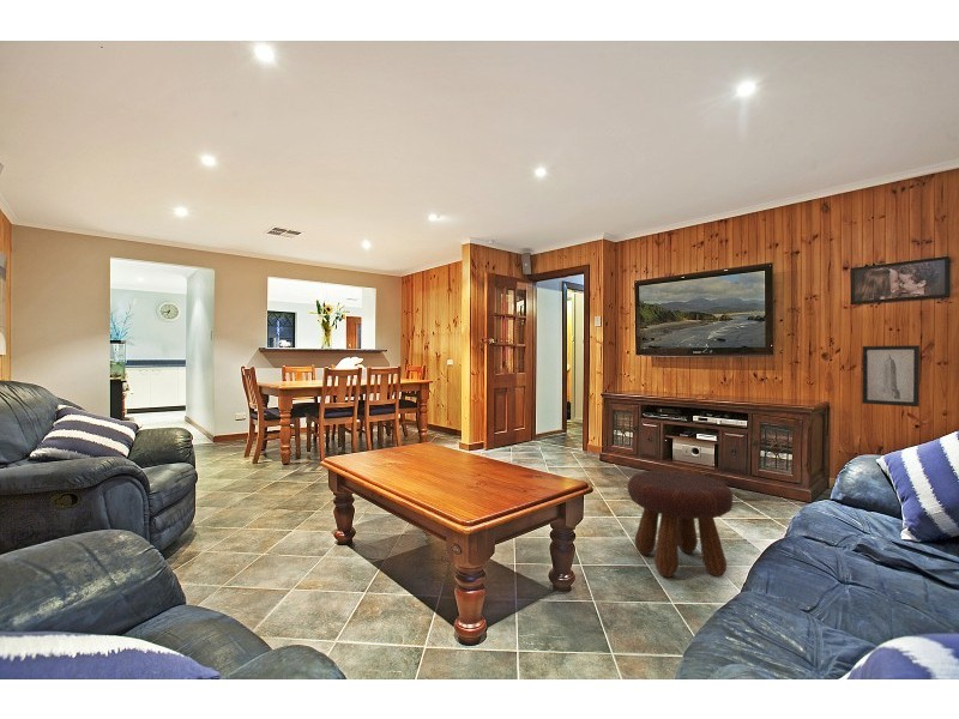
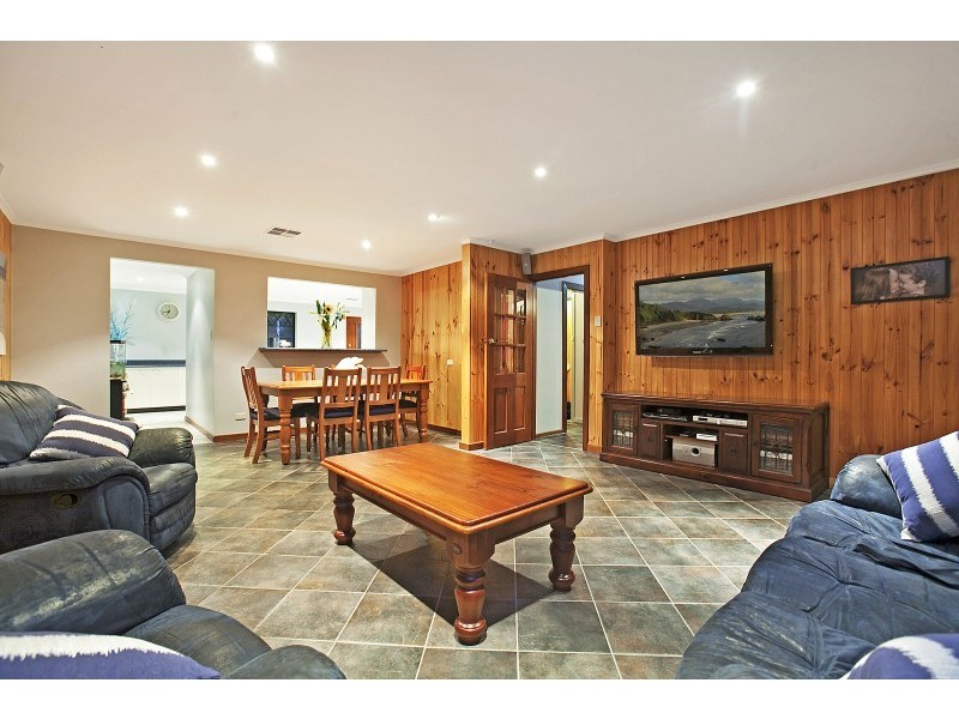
- wall art (889, 375)
- footstool (677, 521)
